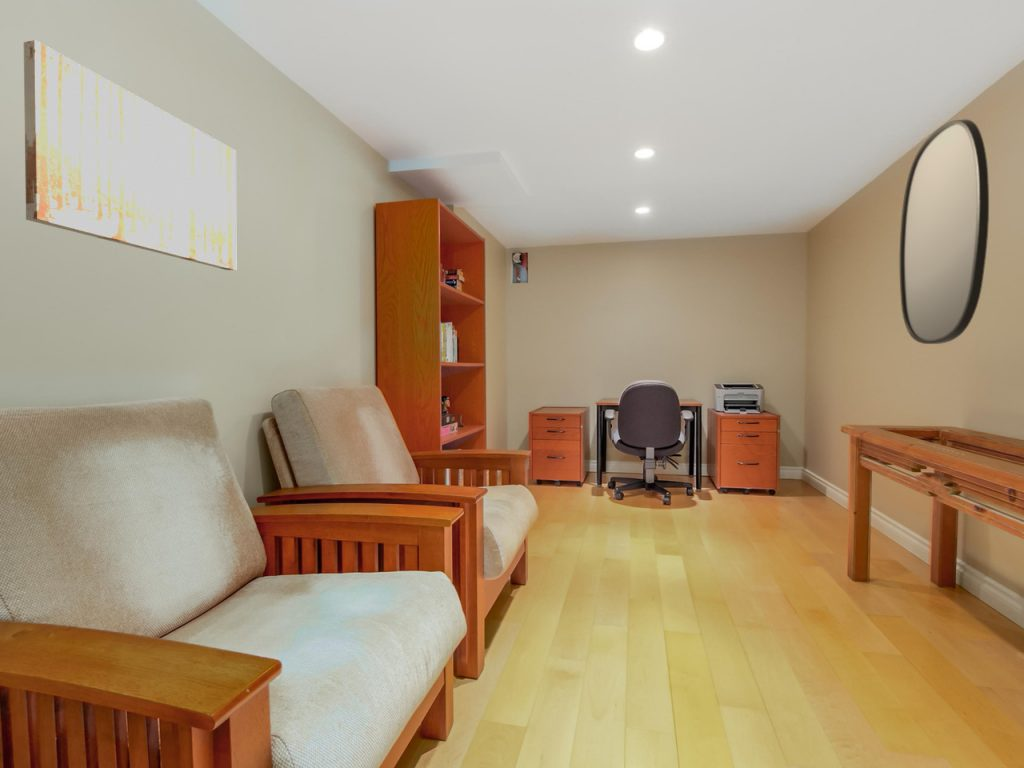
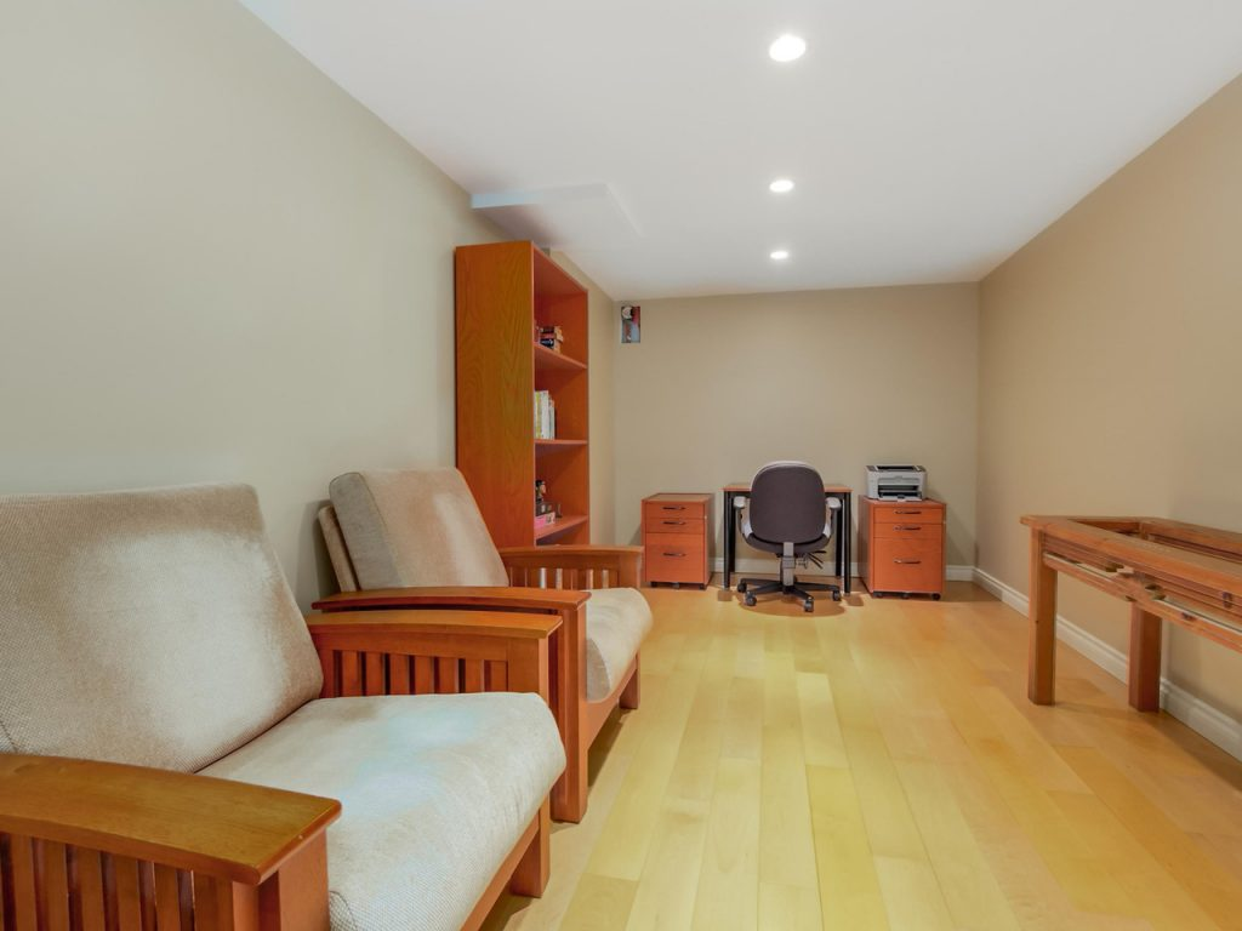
- wall art (151, 178)
- home mirror (938, 237)
